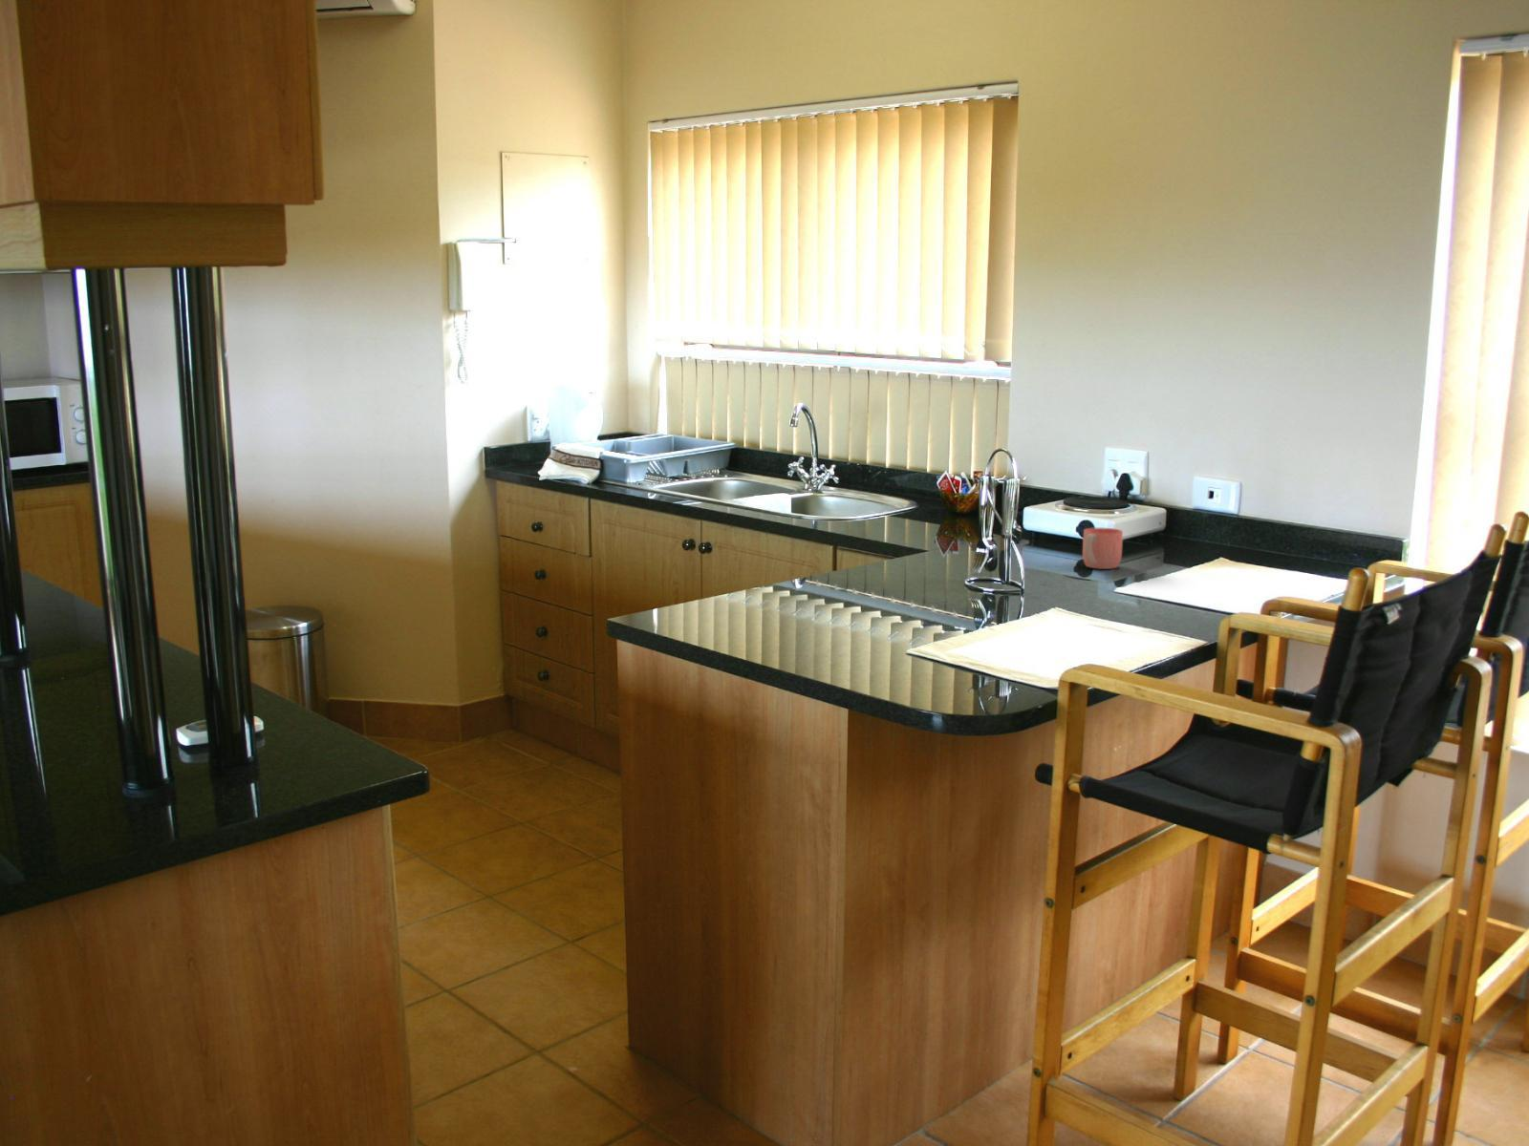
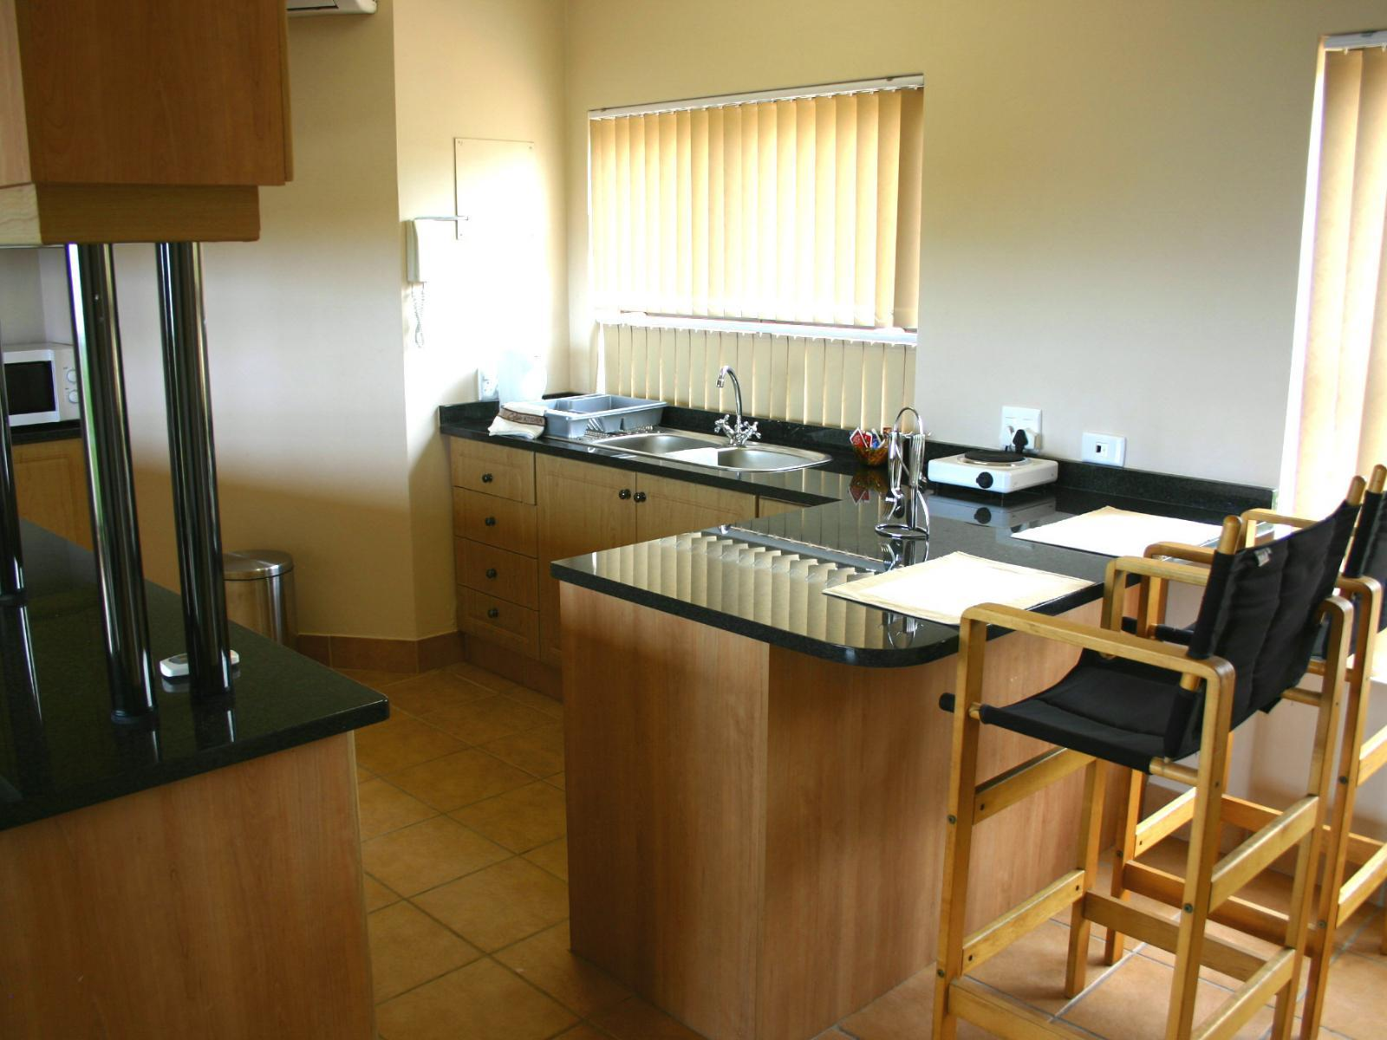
- mug (1099, 549)
